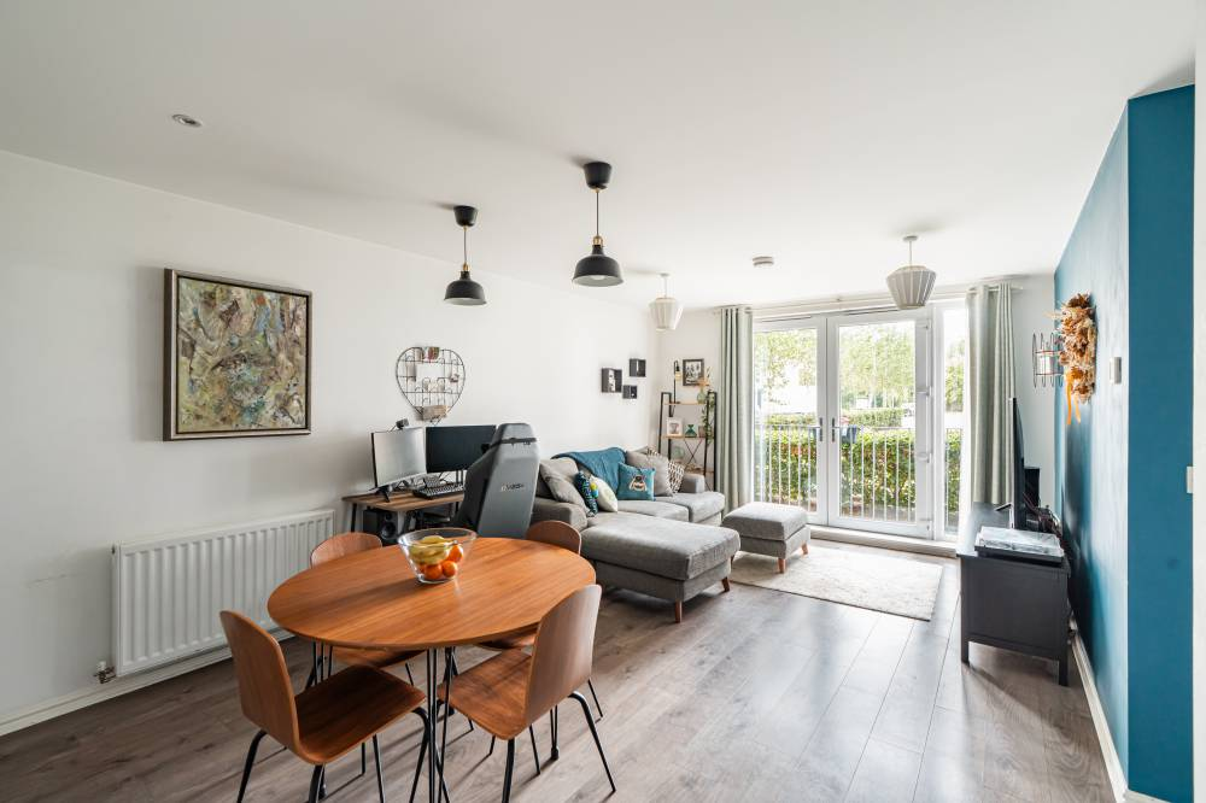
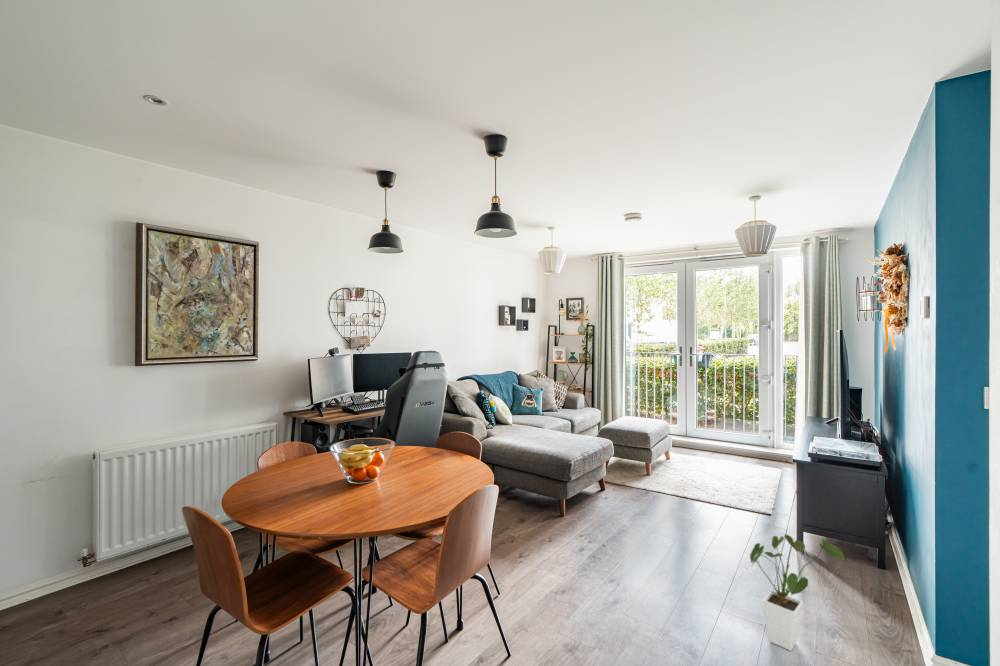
+ house plant (792, 593)
